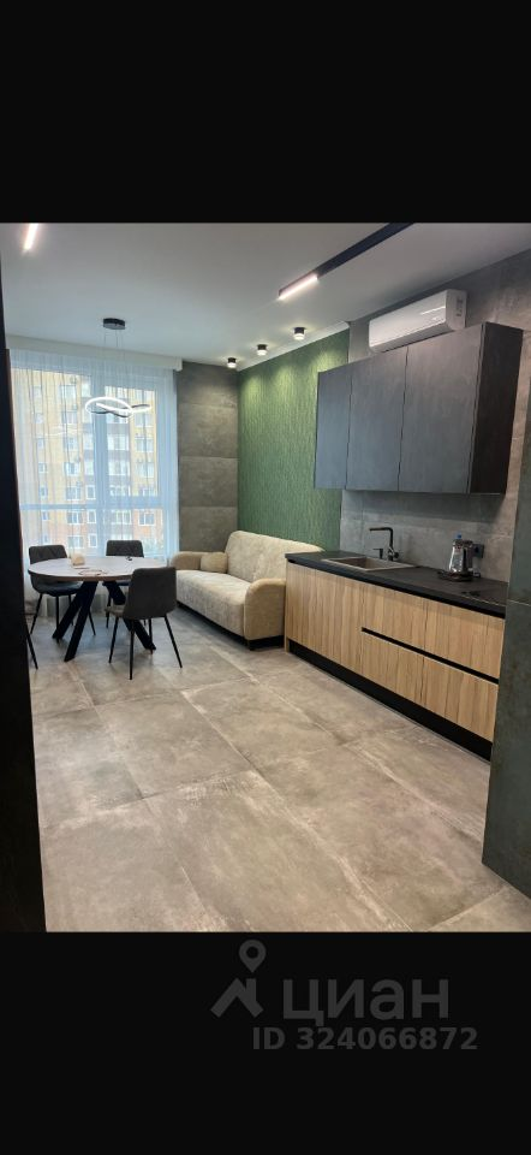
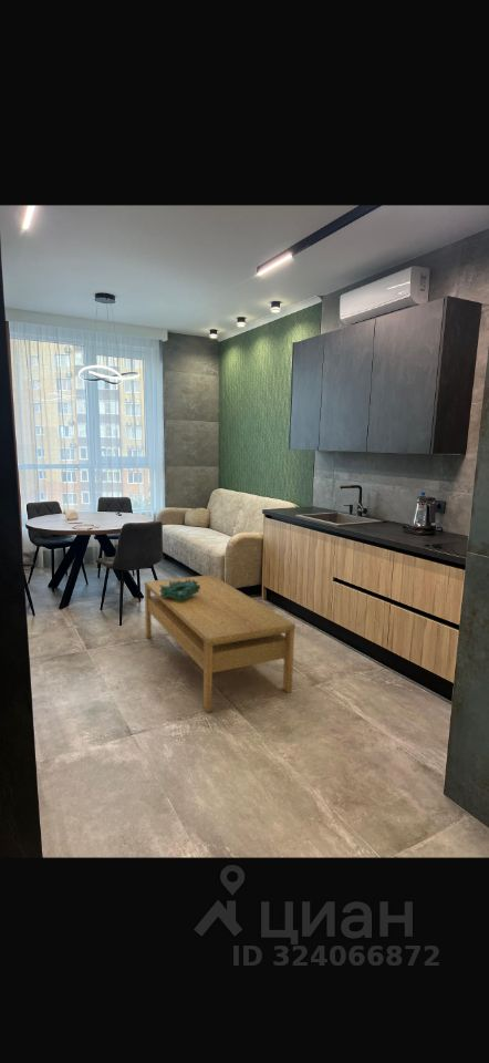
+ decorative bowl (179, 590)
+ coffee table (209, 630)
